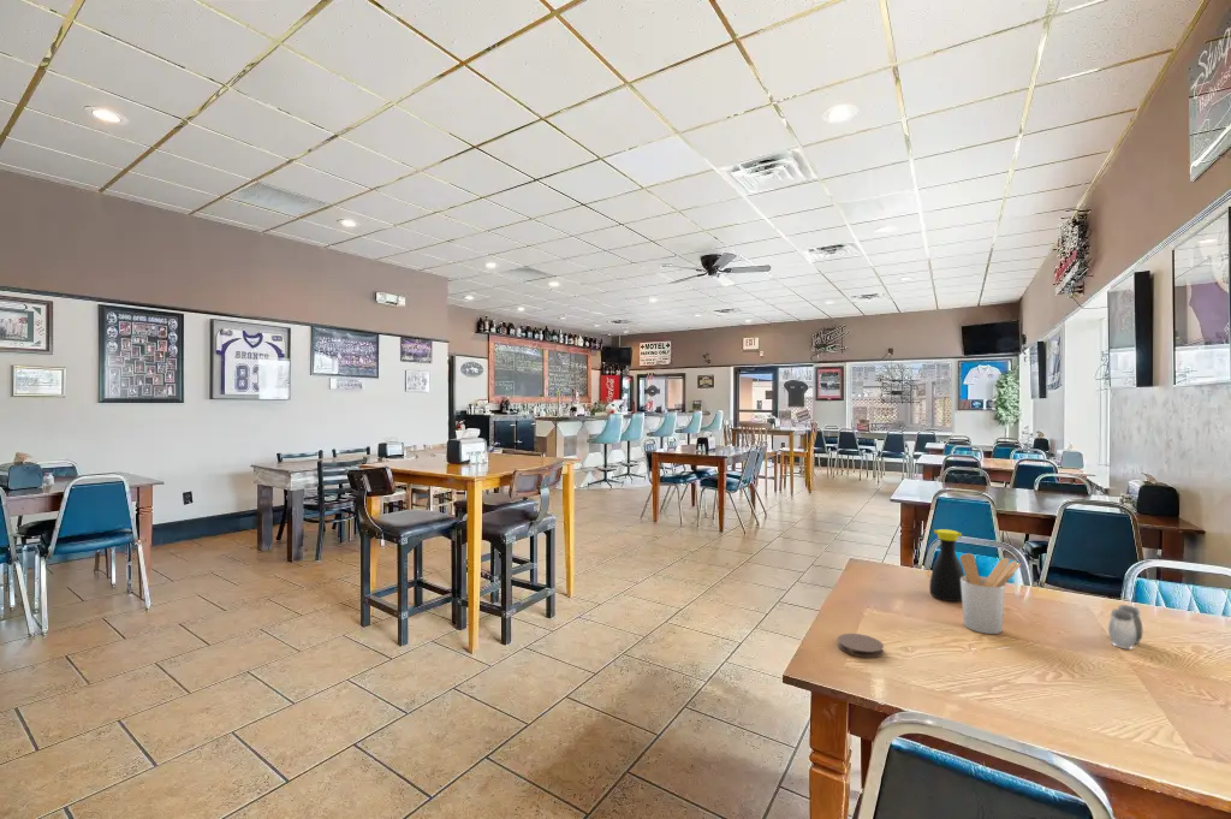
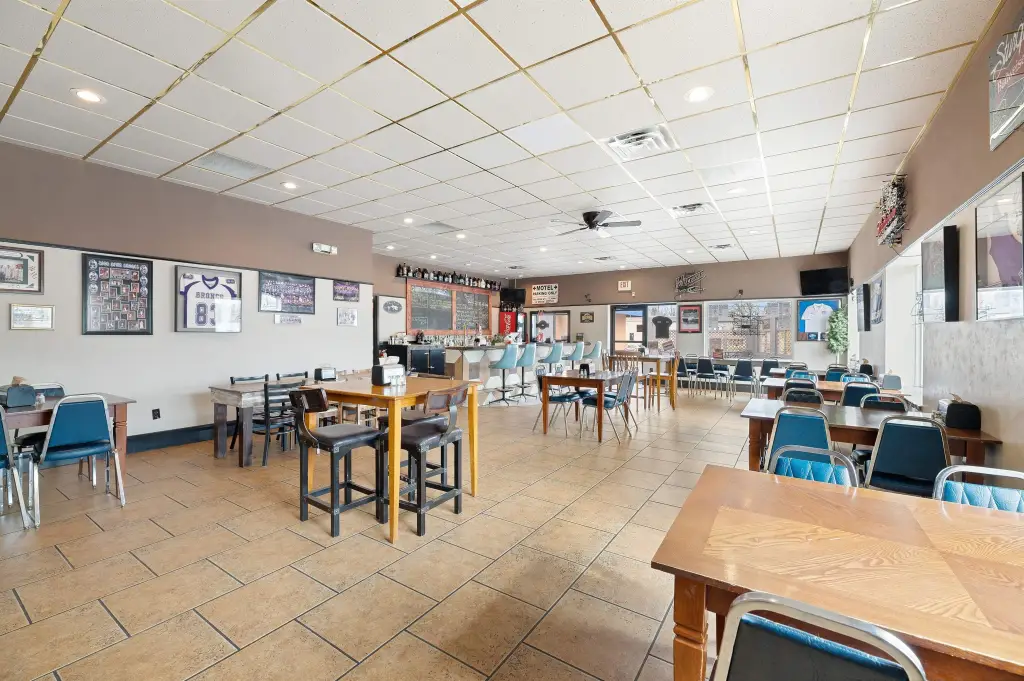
- bottle (947, 564)
- coaster (860, 645)
- utensil holder (991, 592)
- salt and pepper shaker (1125, 625)
